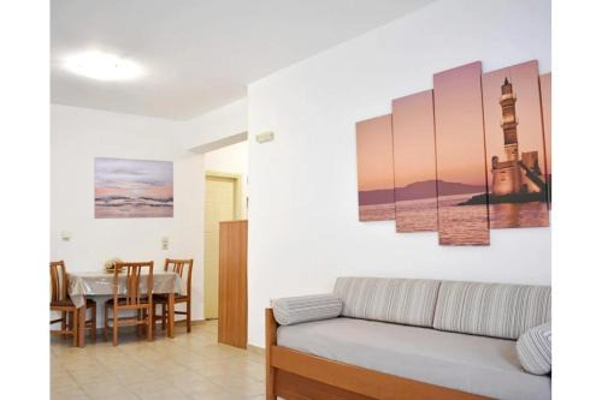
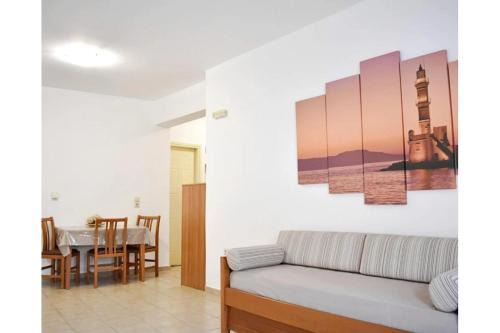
- wall art (135, 189)
